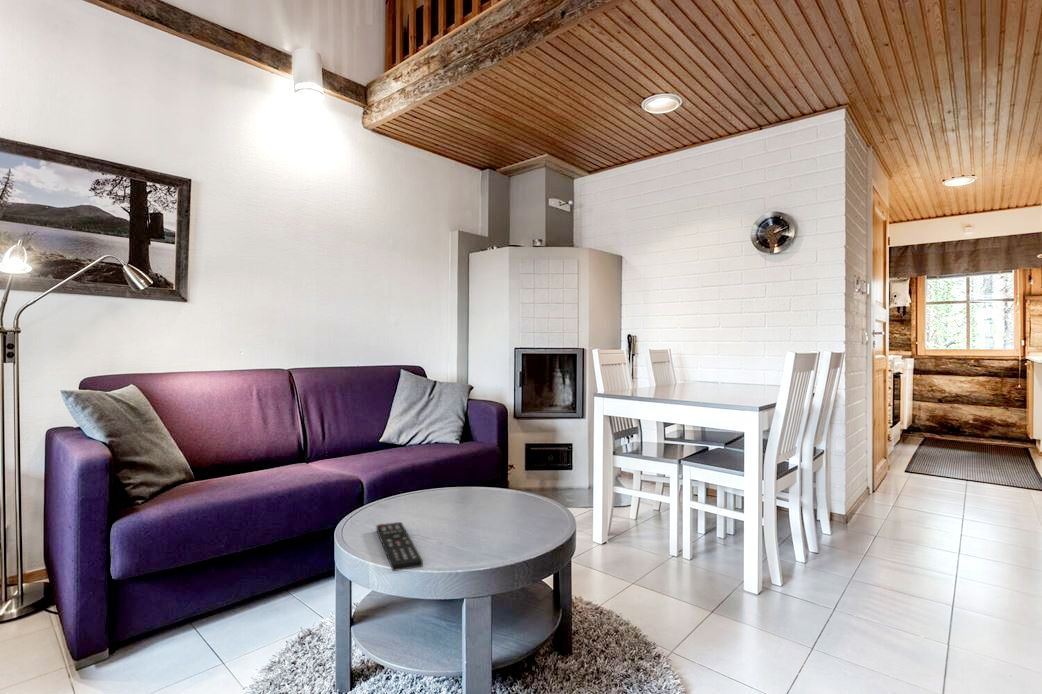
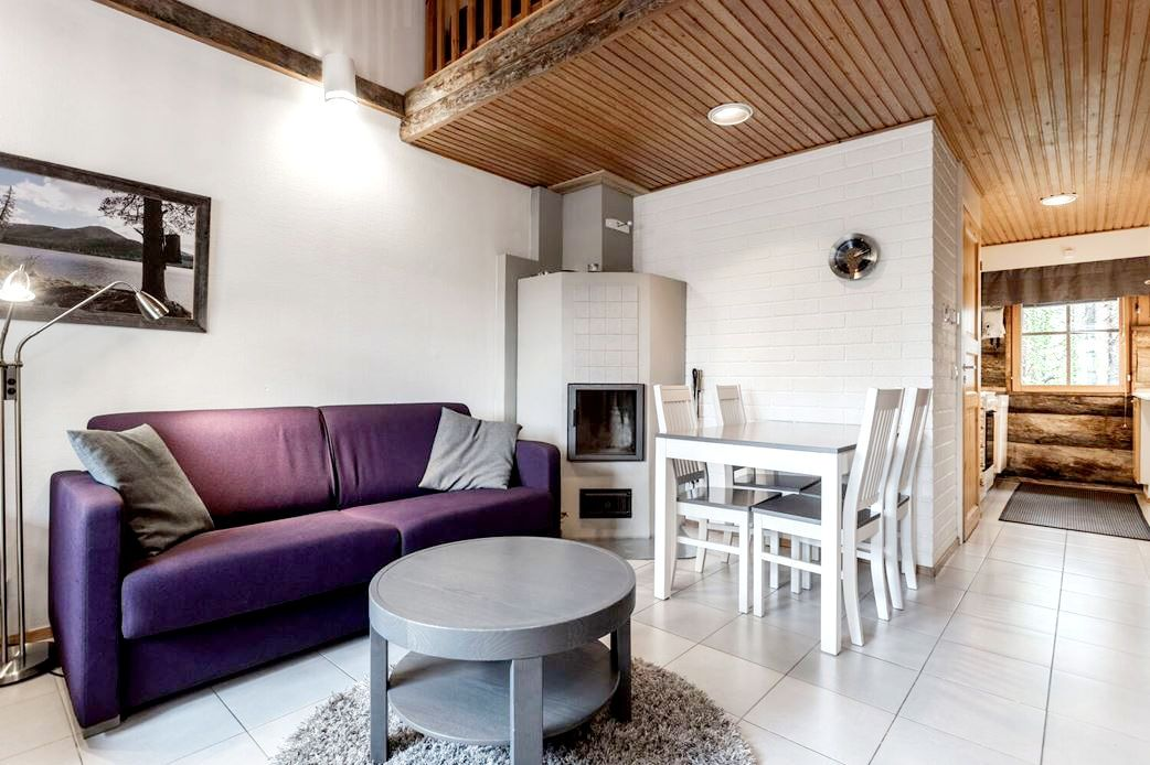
- remote control (397, 543)
